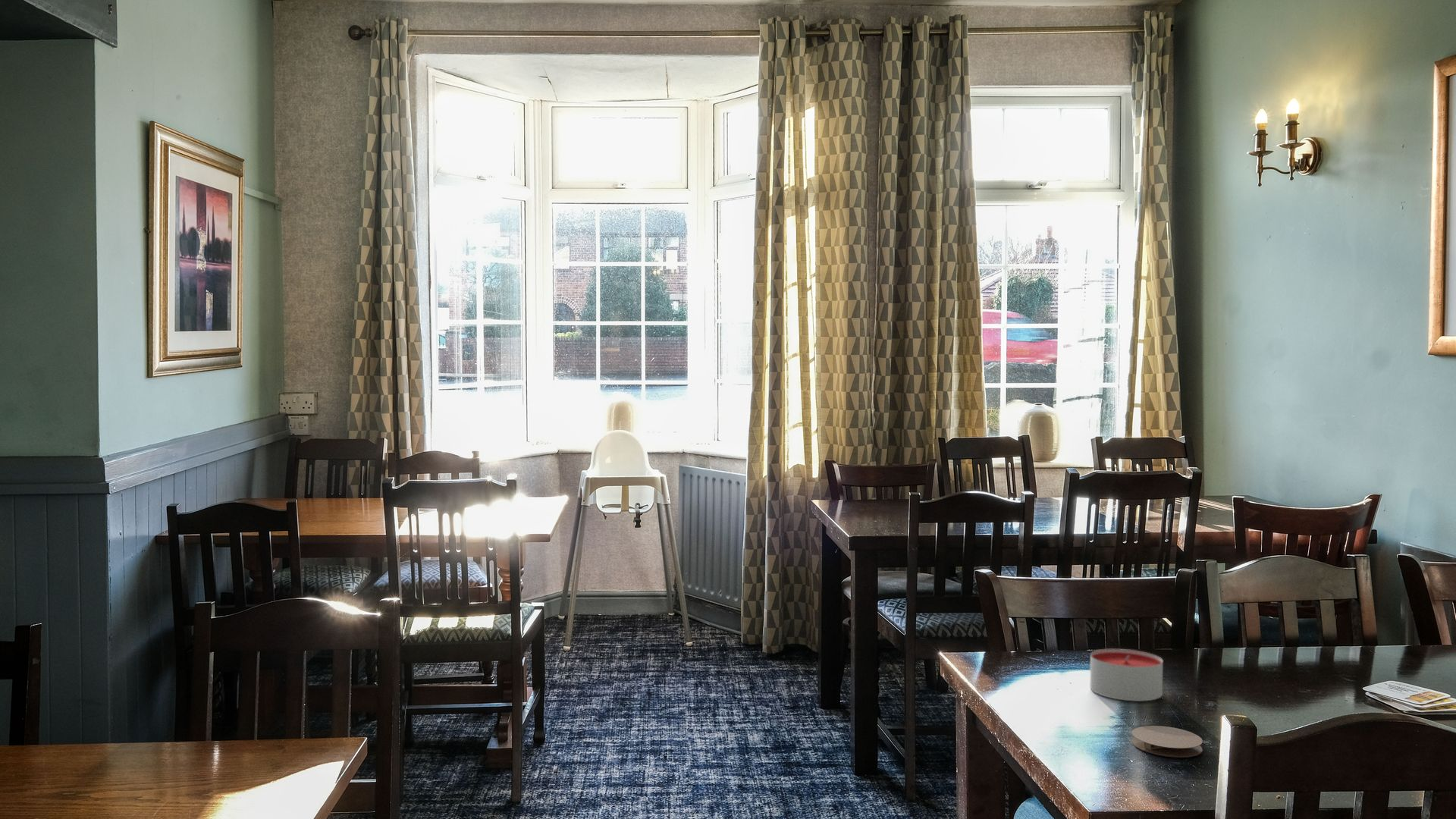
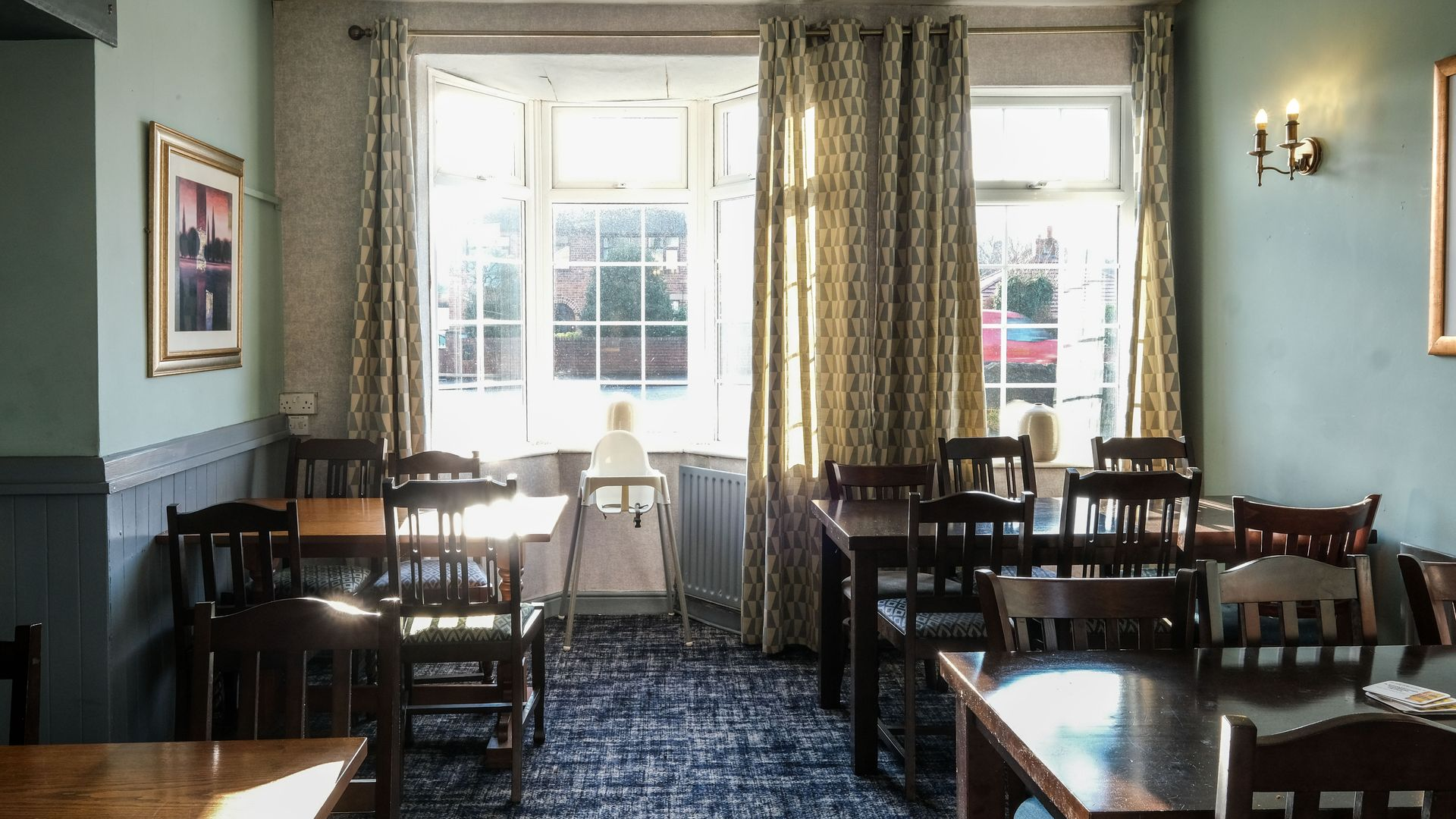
- candle (1125, 673)
- coaster (1166, 741)
